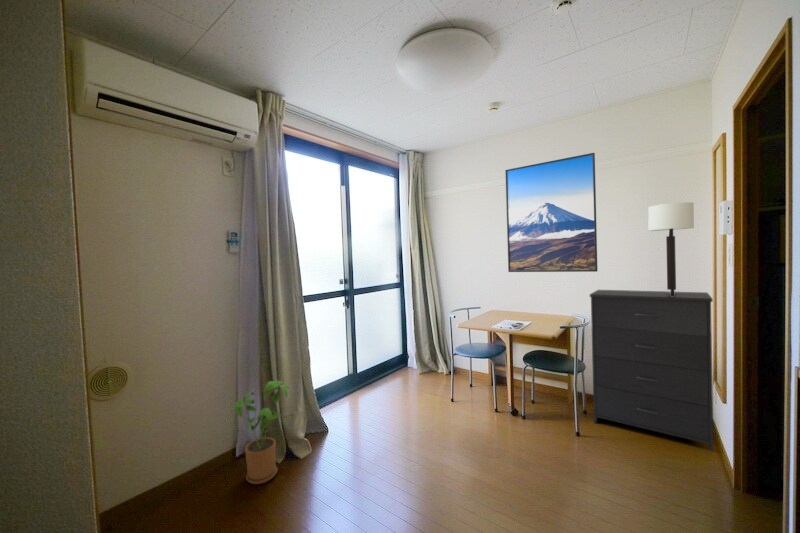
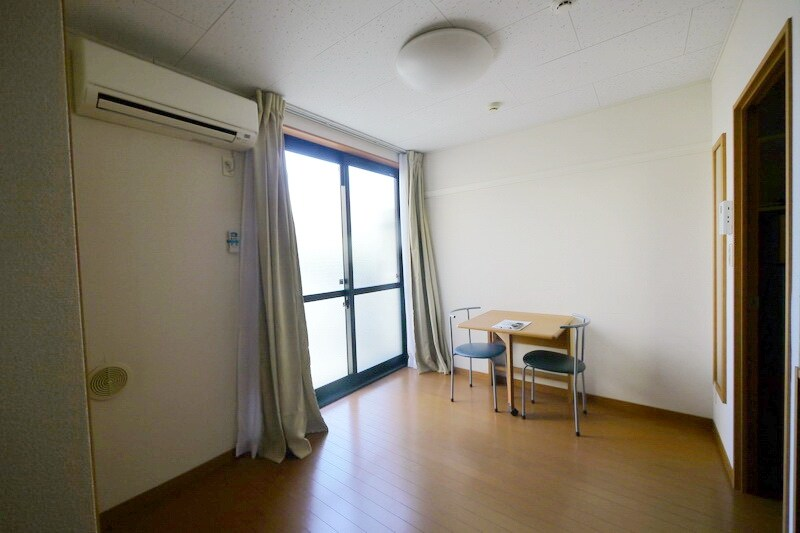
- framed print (548, 217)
- house plant (261, 431)
- dresser (648, 359)
- wall sconce (670, 249)
